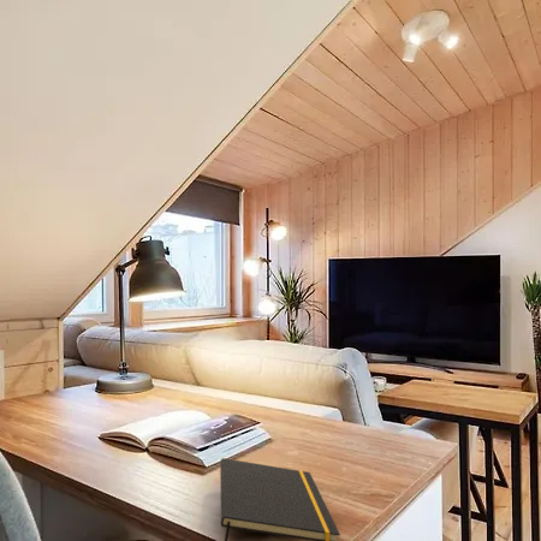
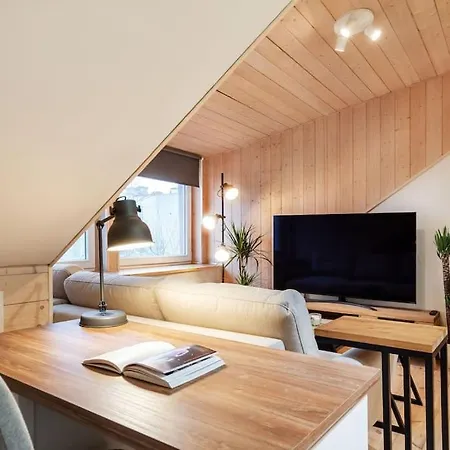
- notepad (272, 495)
